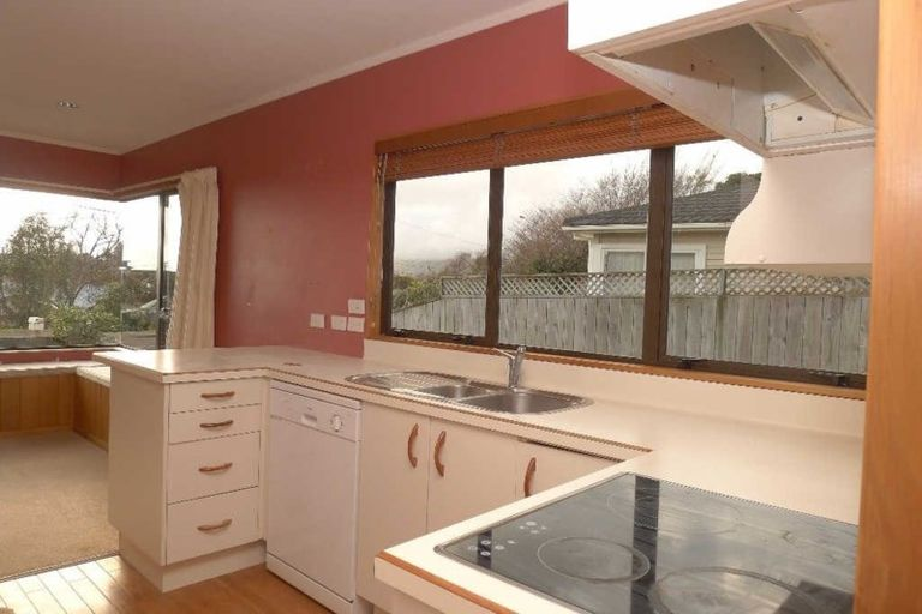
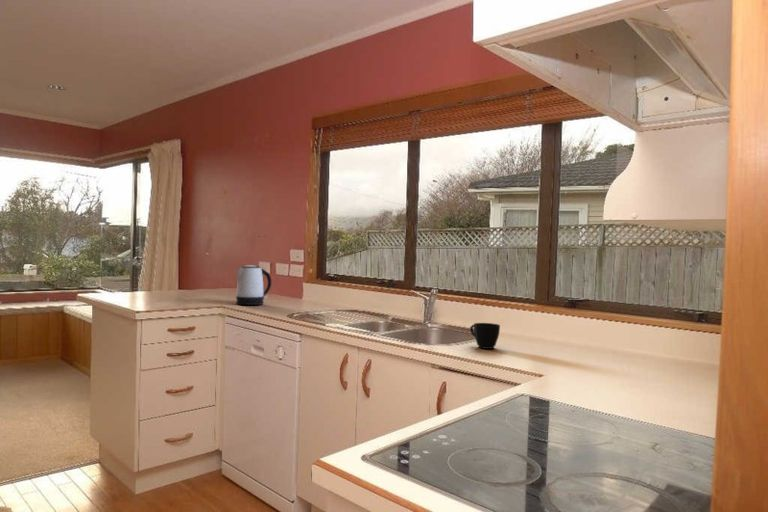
+ cup (485, 335)
+ kettle (254, 284)
